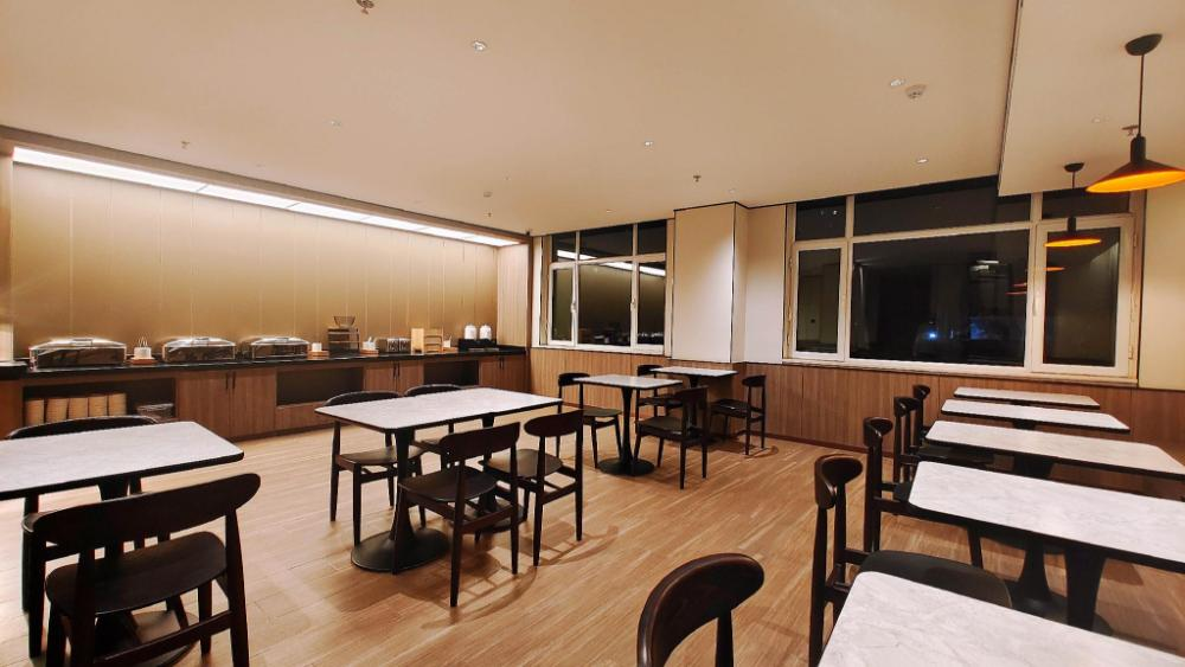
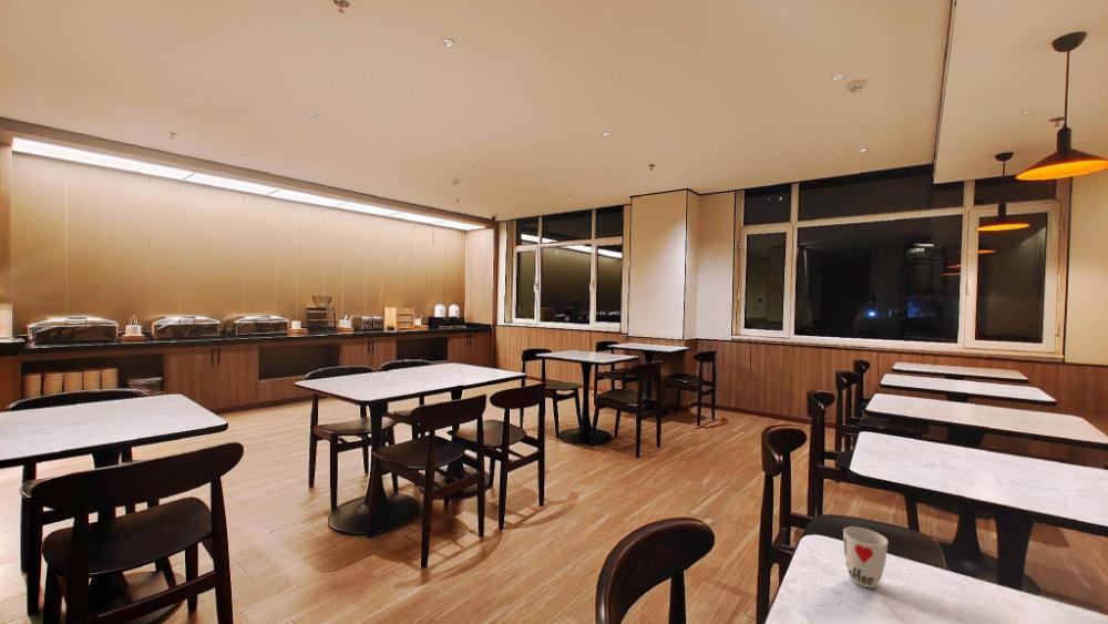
+ cup (864, 557)
